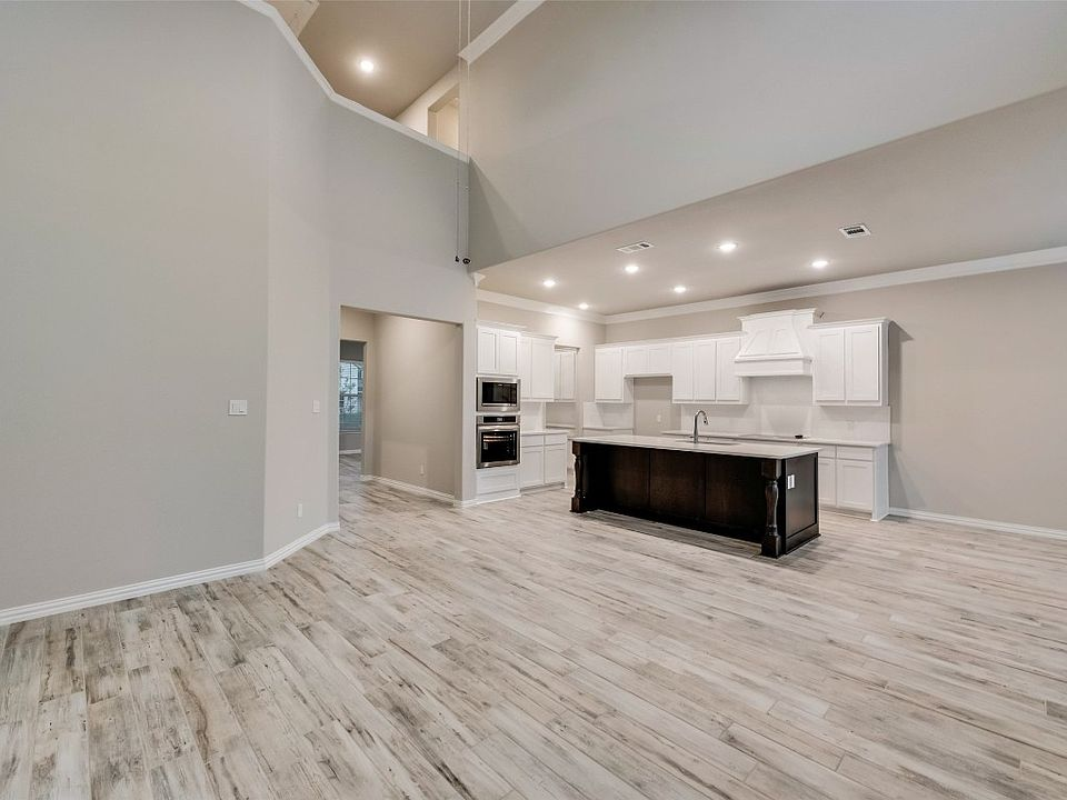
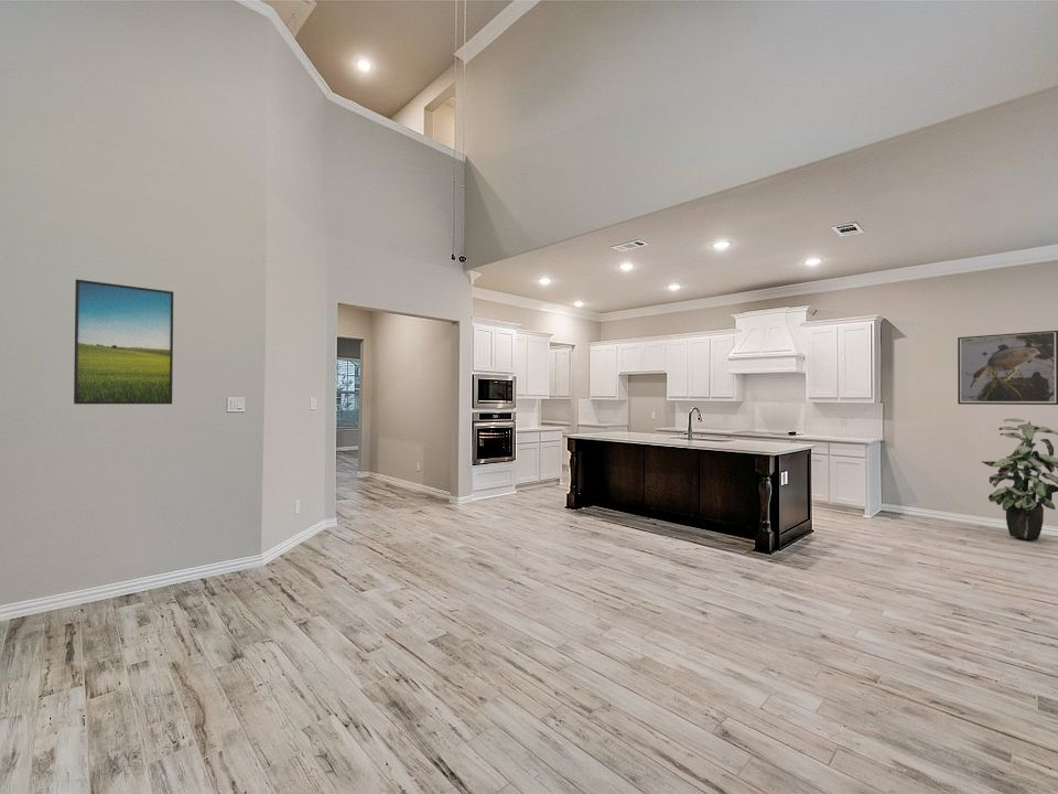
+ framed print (126, 344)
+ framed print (1005, 368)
+ indoor plant (1021, 478)
